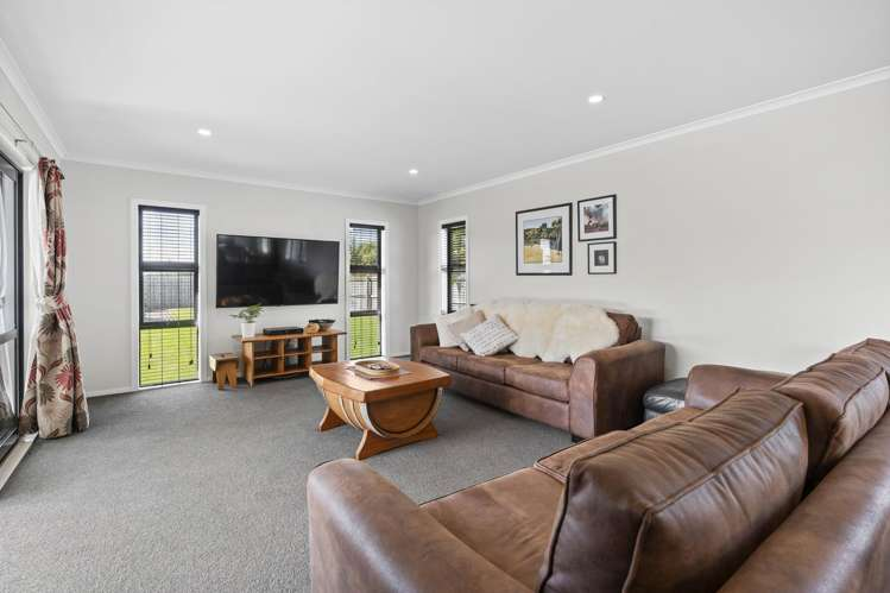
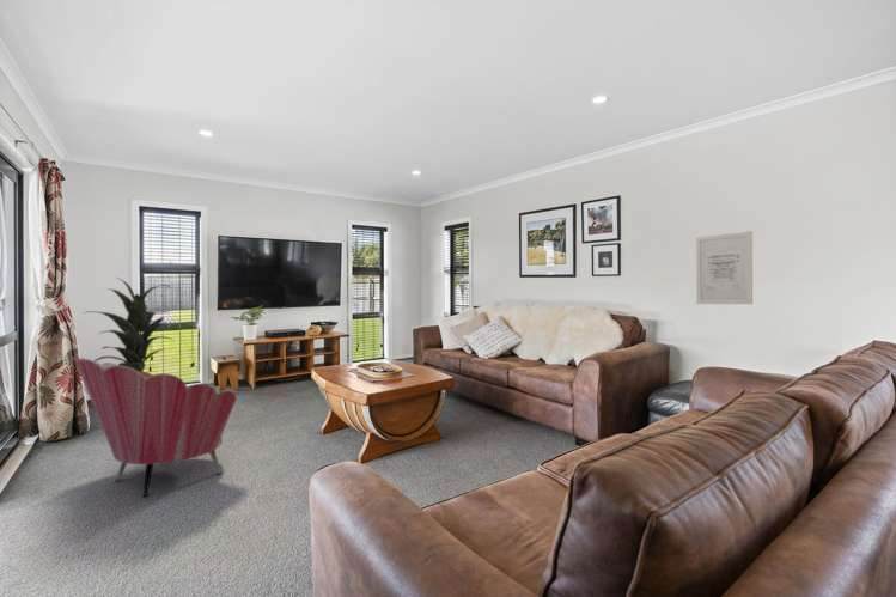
+ wall art (723, 269)
+ indoor plant (130, 339)
+ armchair (164, 413)
